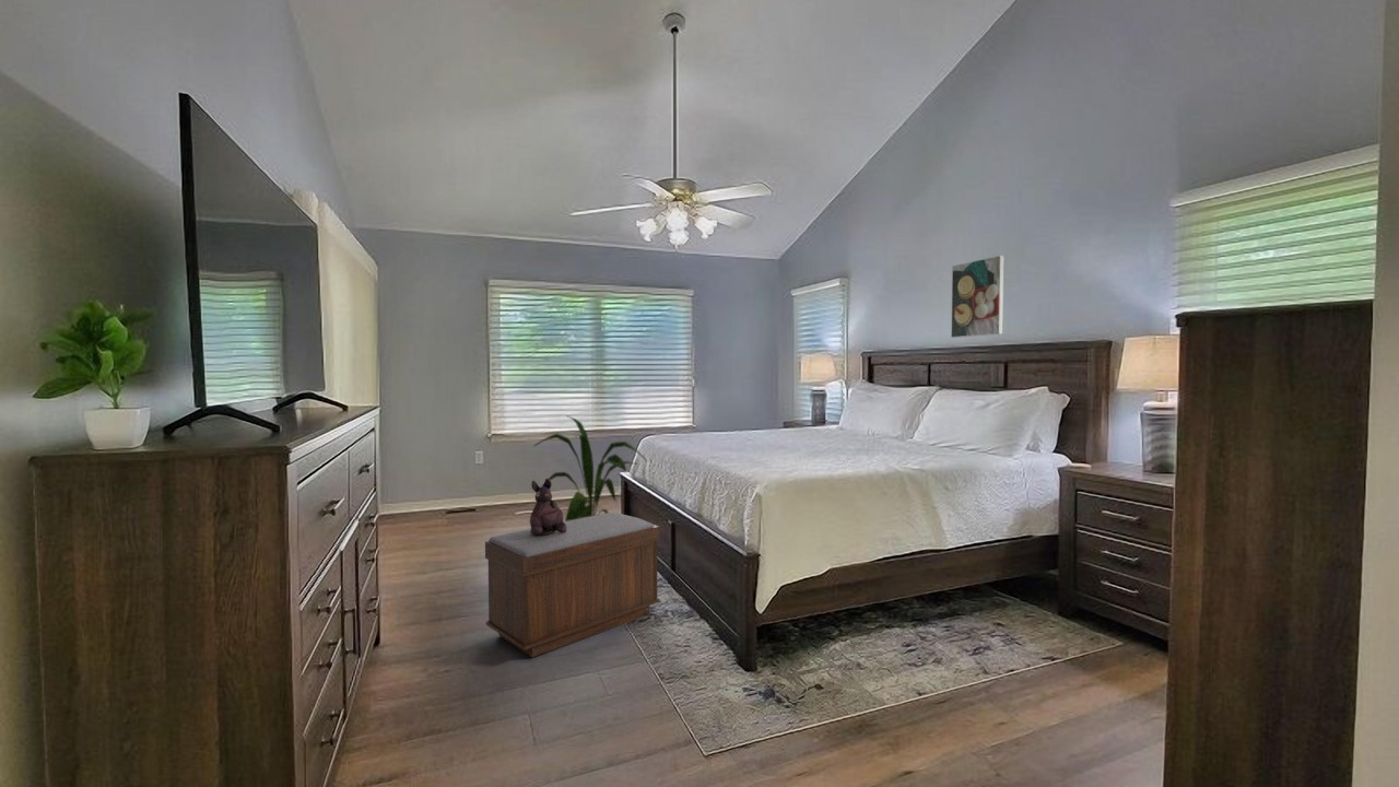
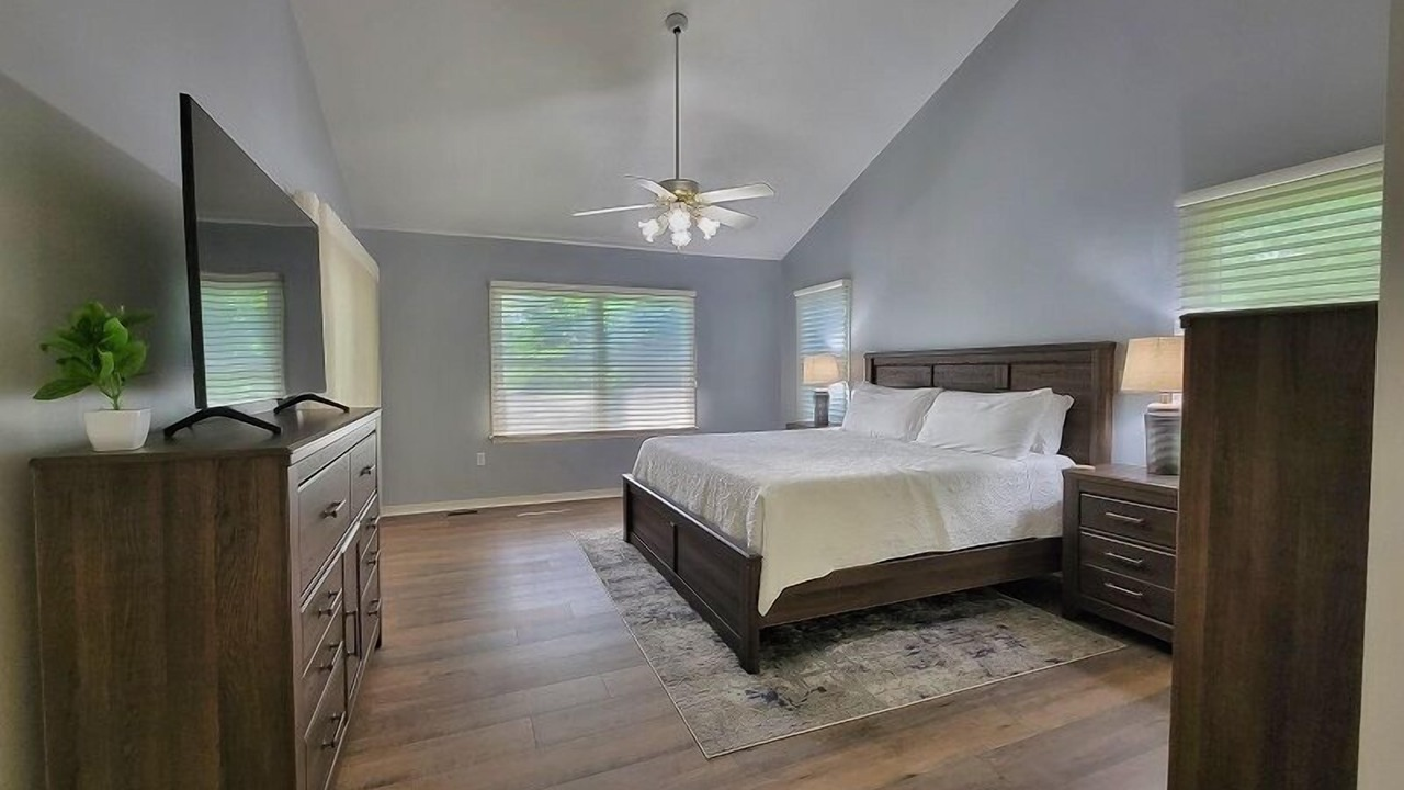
- plush toy (541, 504)
- house plant (591, 494)
- bench (576, 575)
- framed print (976, 298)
